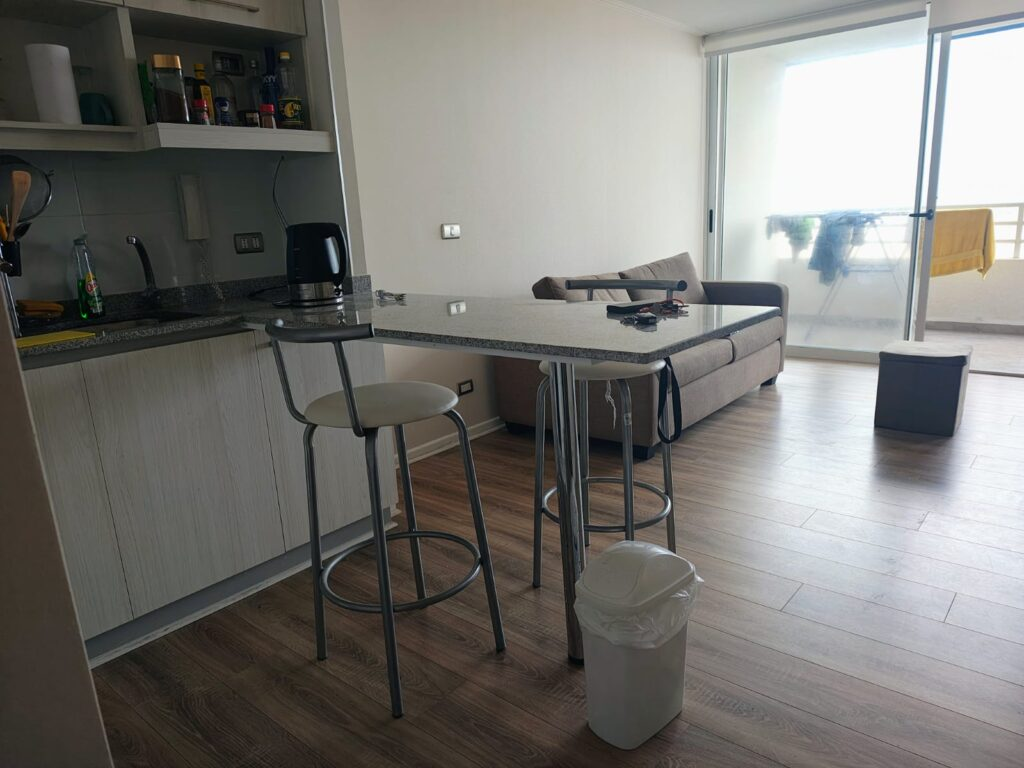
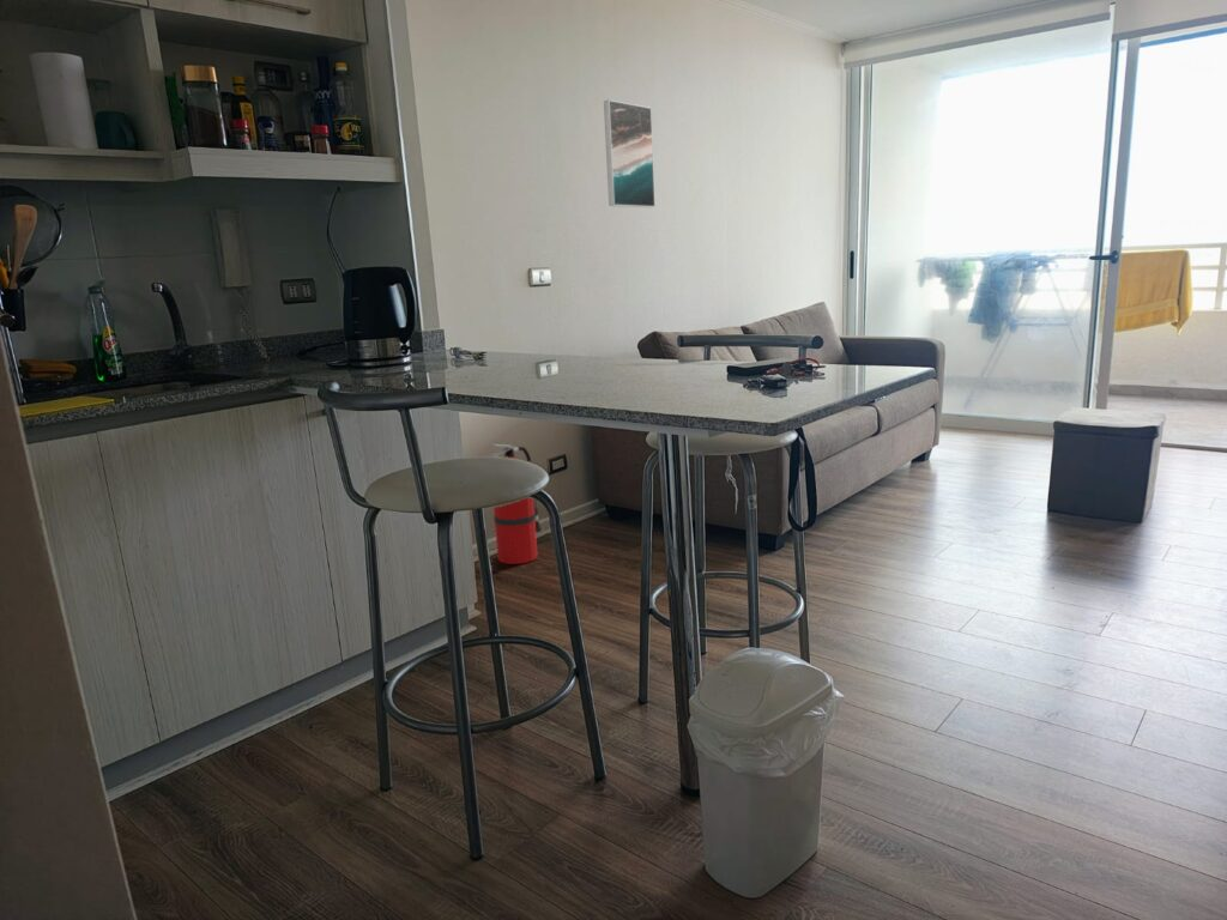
+ fire extinguisher (515, 502)
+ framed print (630, 156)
